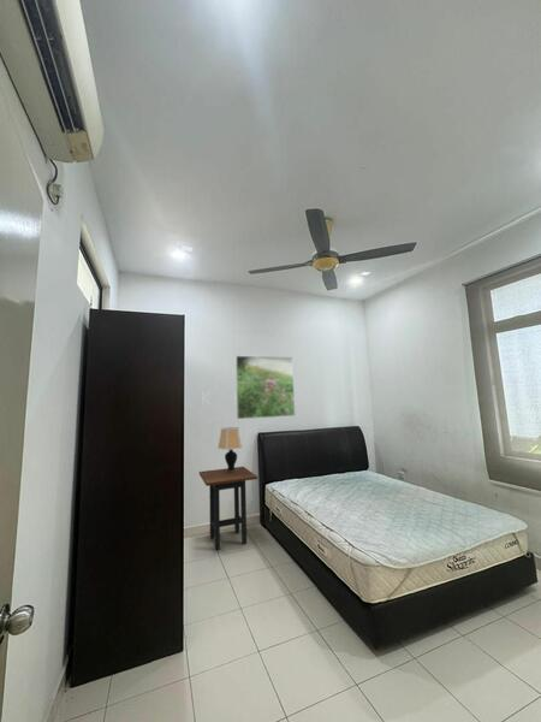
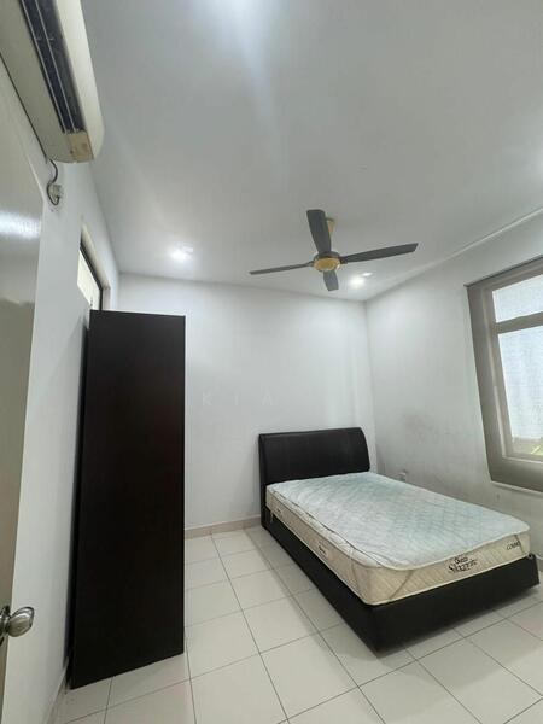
- table lamp (231, 449)
- side table (234, 507)
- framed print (266, 386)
